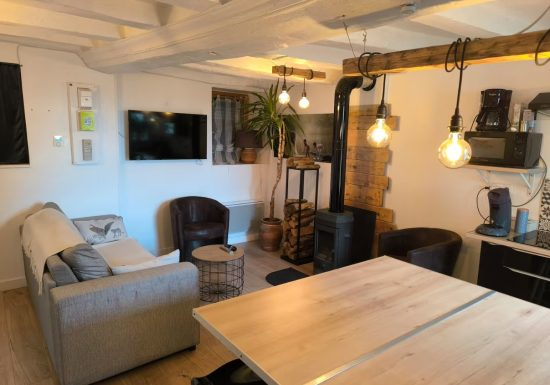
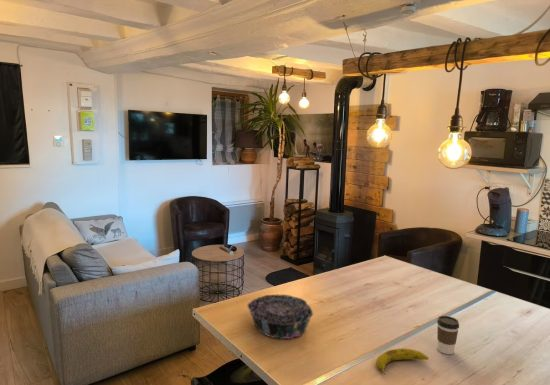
+ fruit (401, 358)
+ coffee cup (446, 335)
+ decorative bowl (280, 316)
